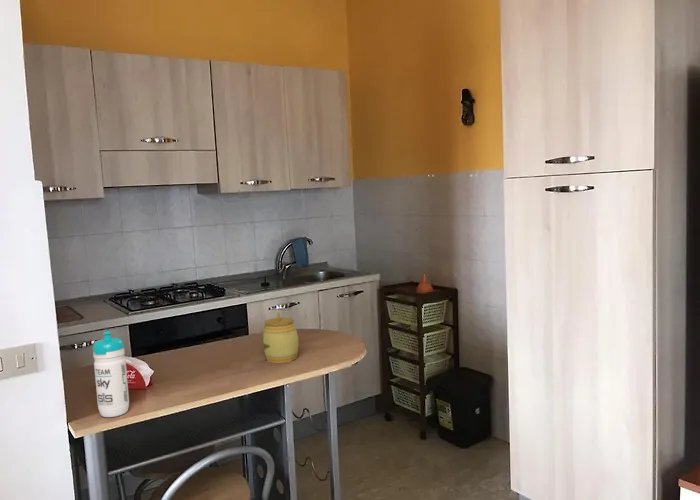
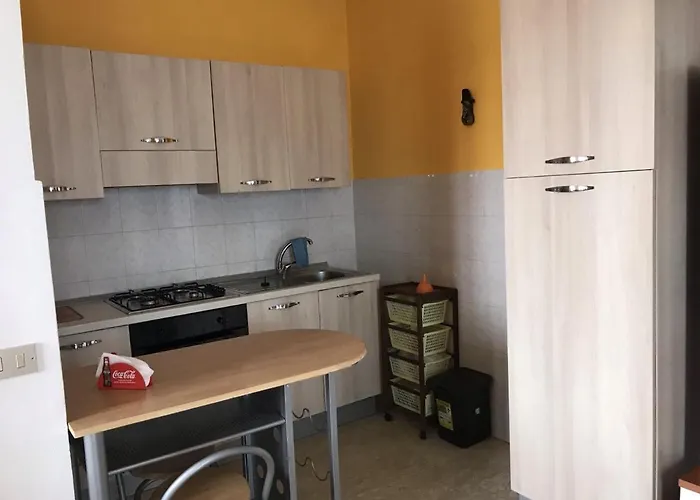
- jar (279, 335)
- water bottle (110, 372)
